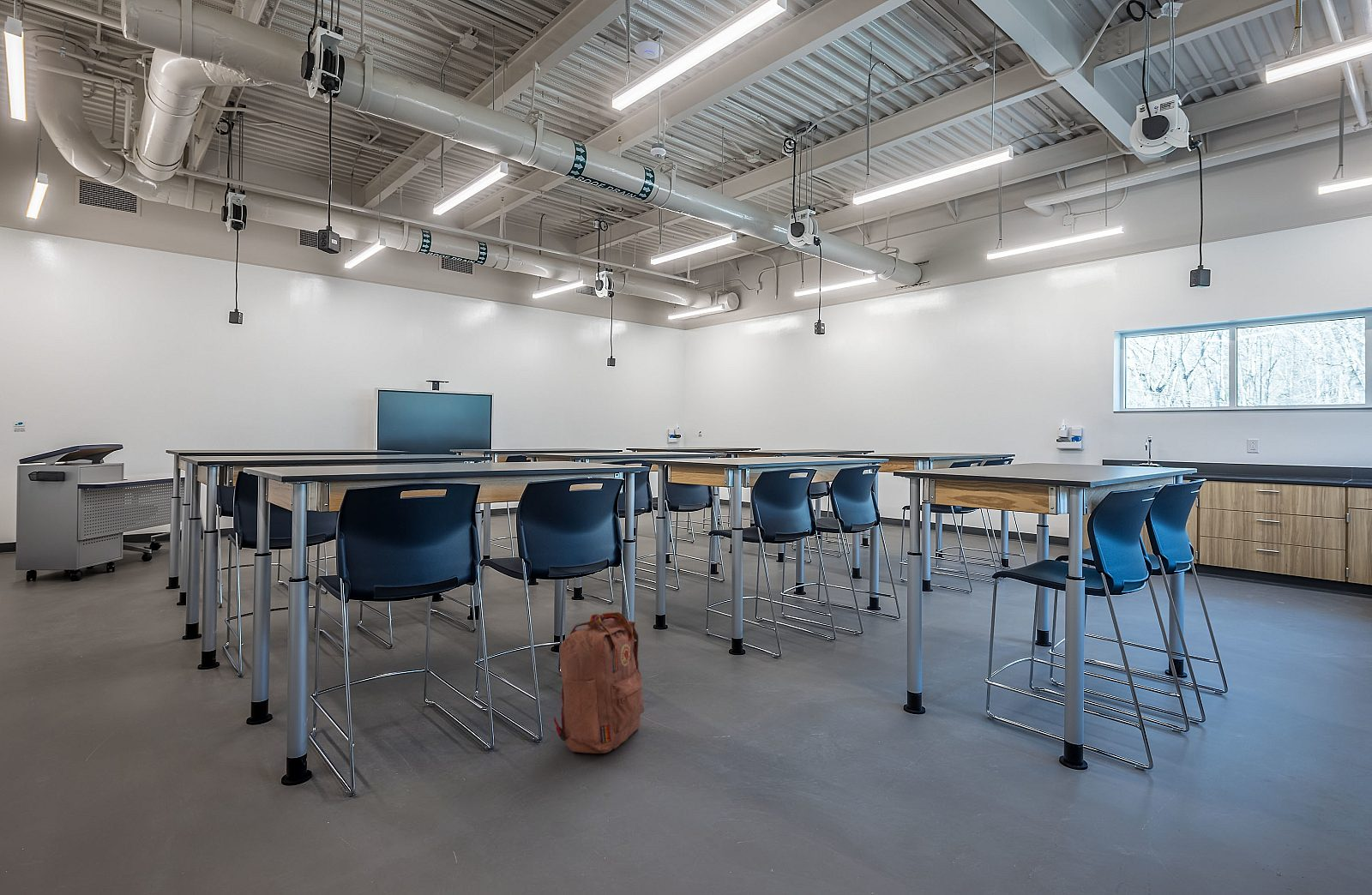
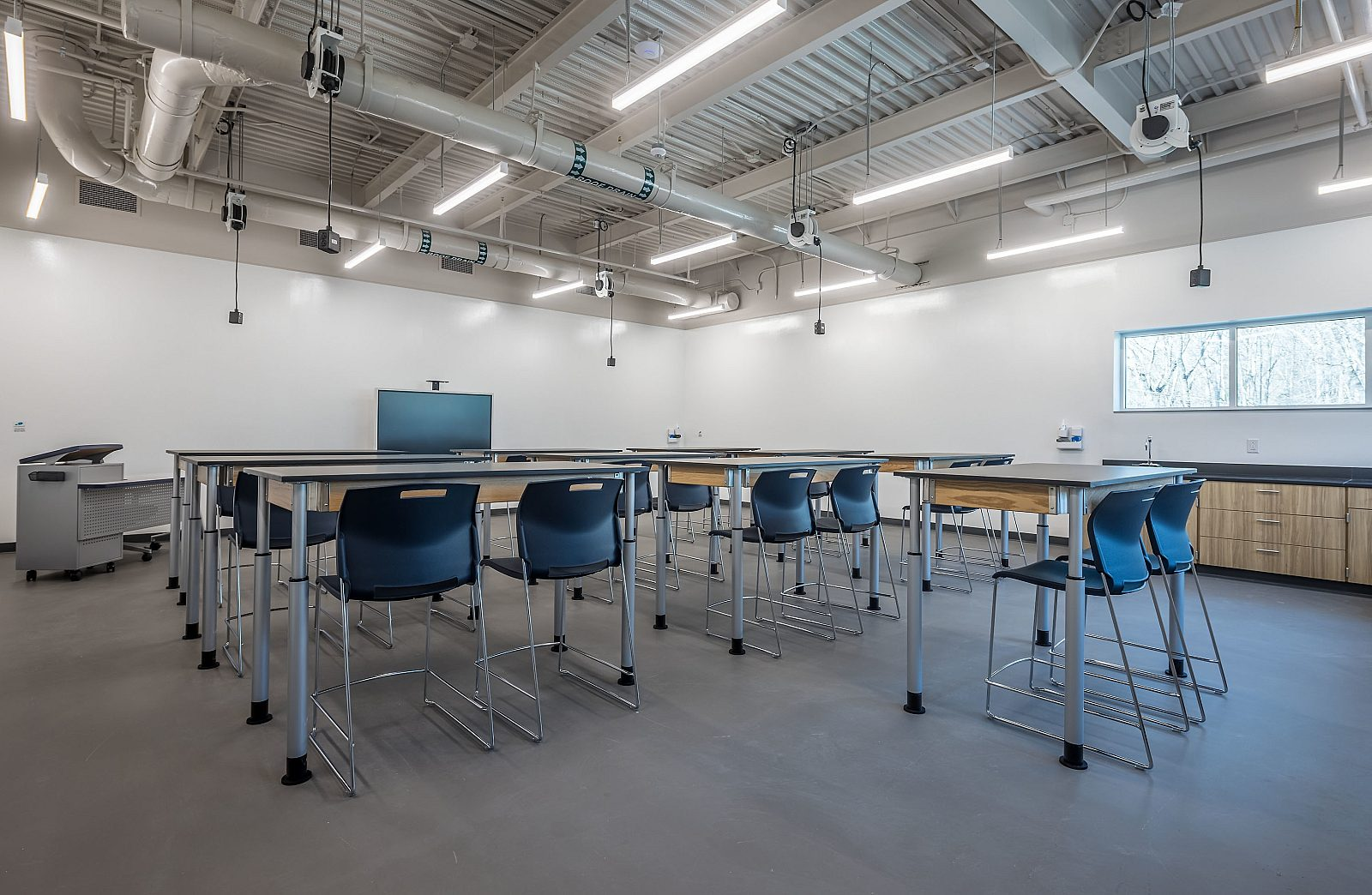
- backpack (598, 676)
